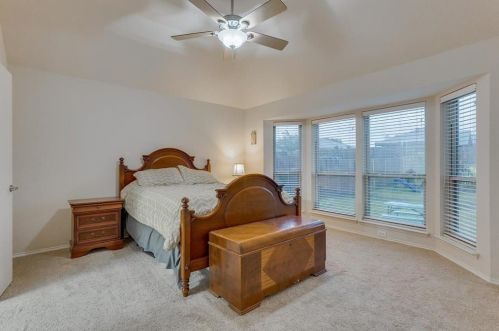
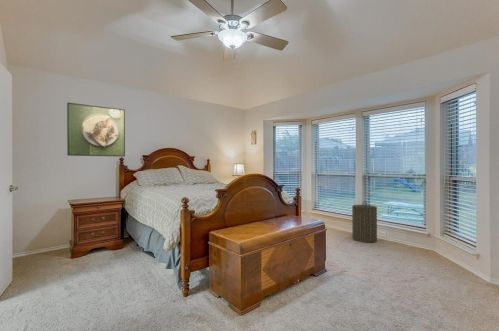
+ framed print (97, 131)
+ laundry hamper (364, 220)
